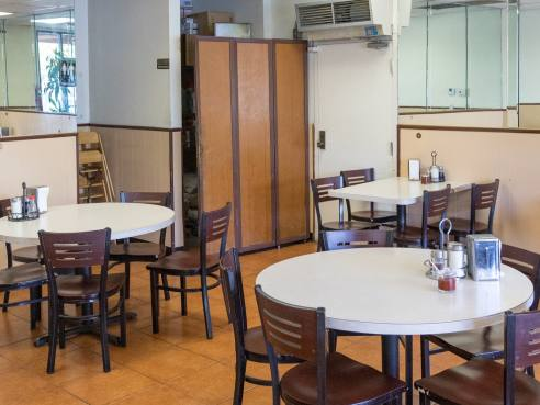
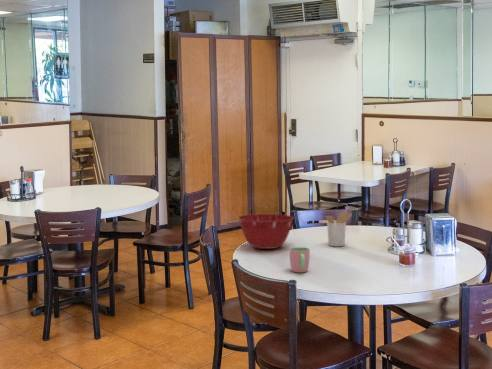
+ cup (300, 260)
+ mixing bowl (266, 231)
+ utensil holder (339, 228)
